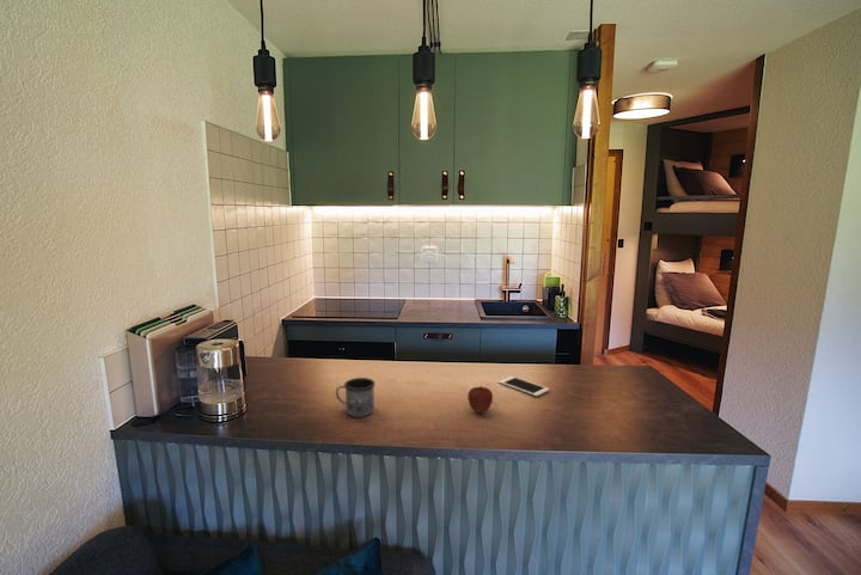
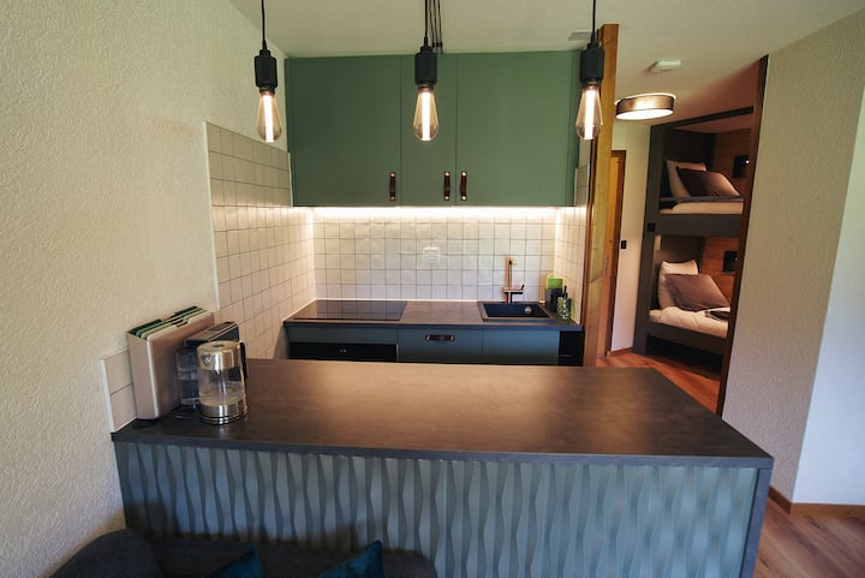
- fruit (480, 398)
- mug (355, 397)
- cell phone (523, 385)
